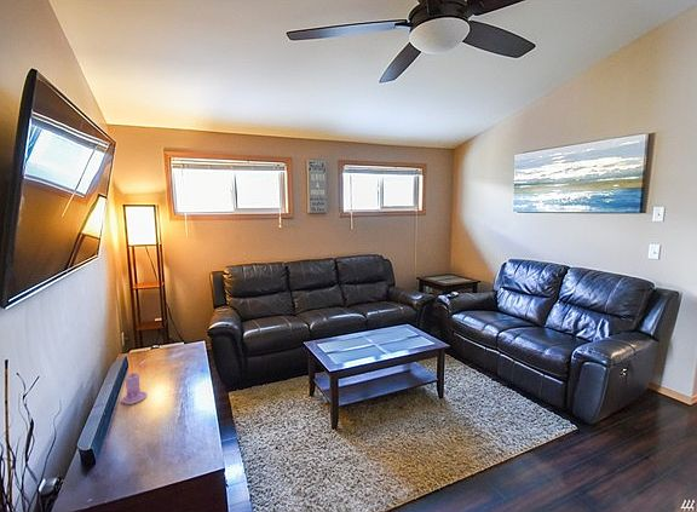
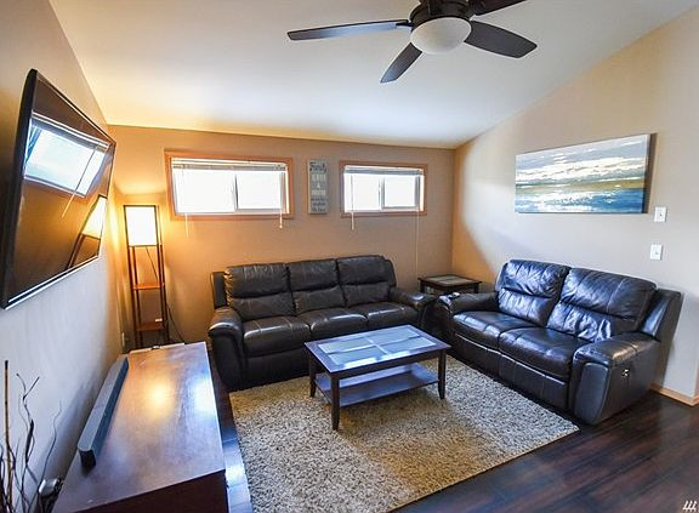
- candle (133, 384)
